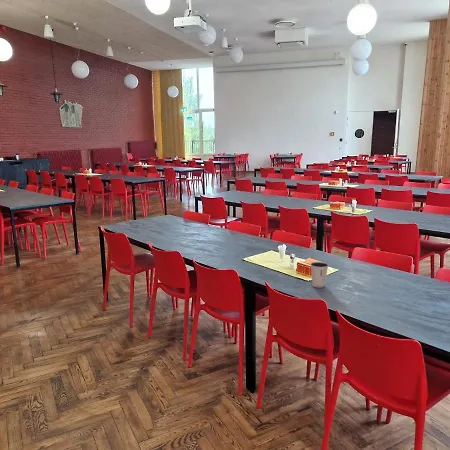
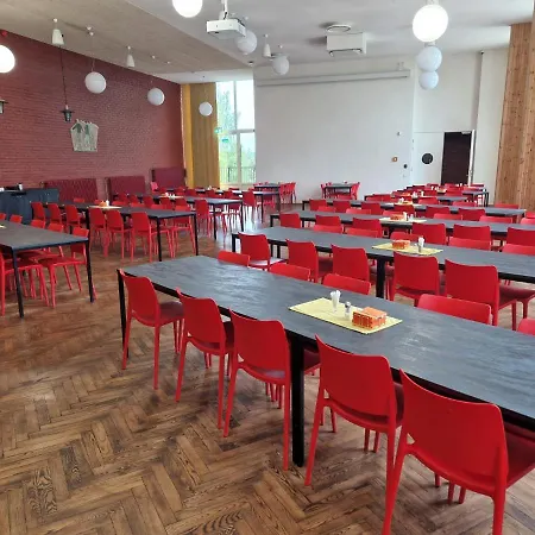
- dixie cup (318, 275)
